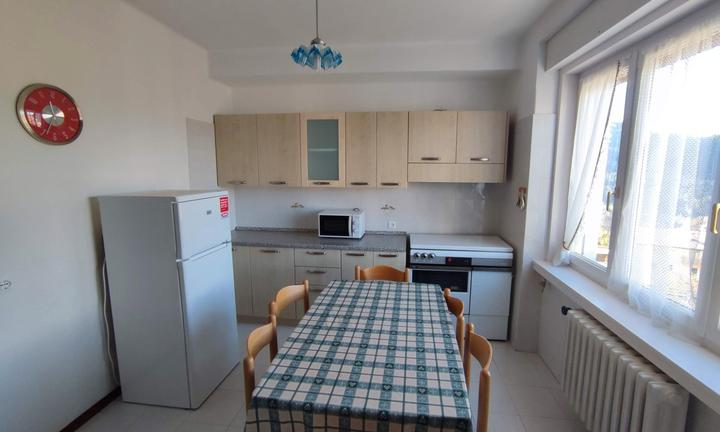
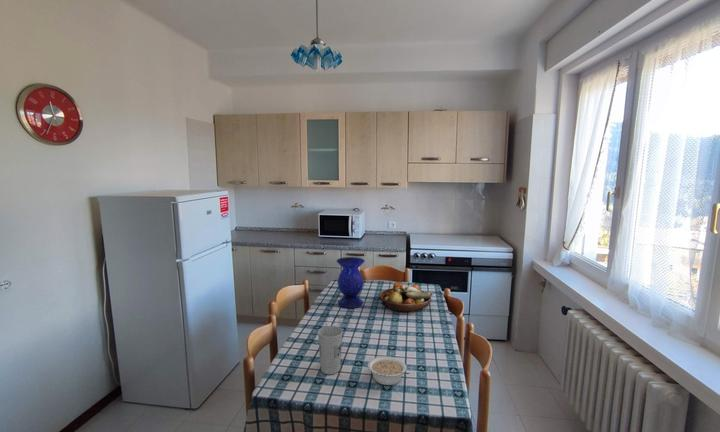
+ legume (388, 370)
+ fruit bowl (405, 293)
+ cup (330, 350)
+ vase (350, 282)
